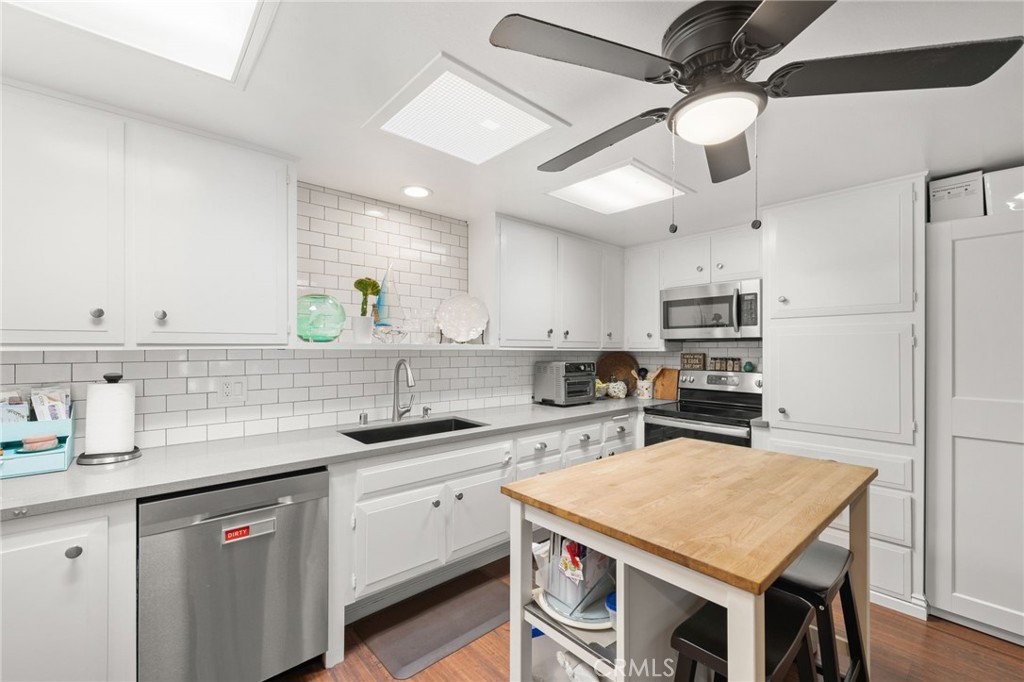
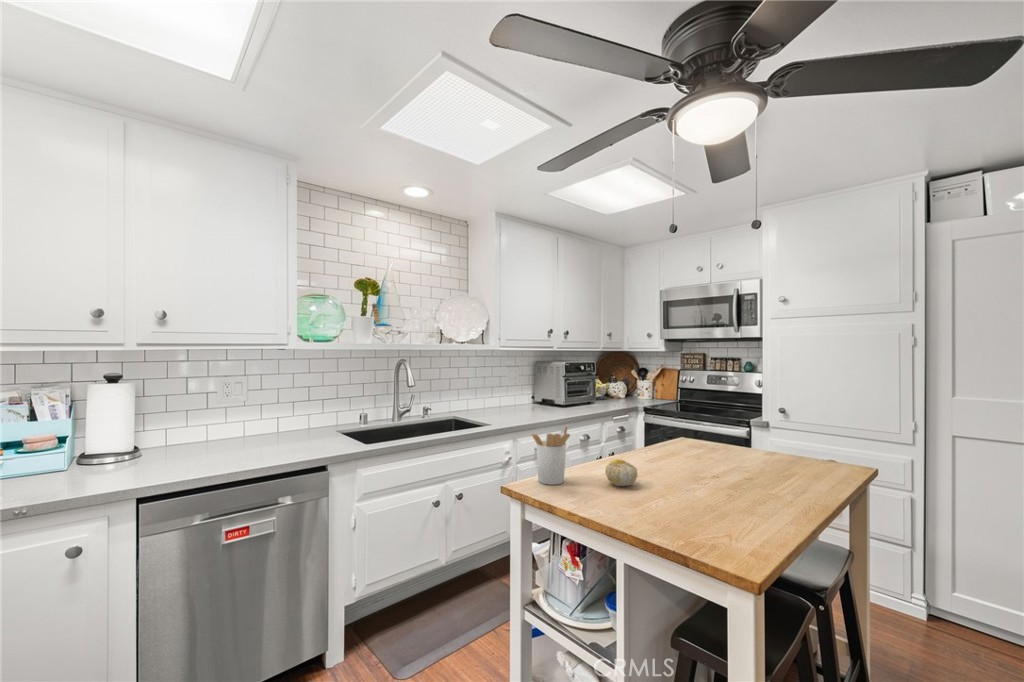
+ utensil holder (553, 454)
+ fruit (621, 472)
